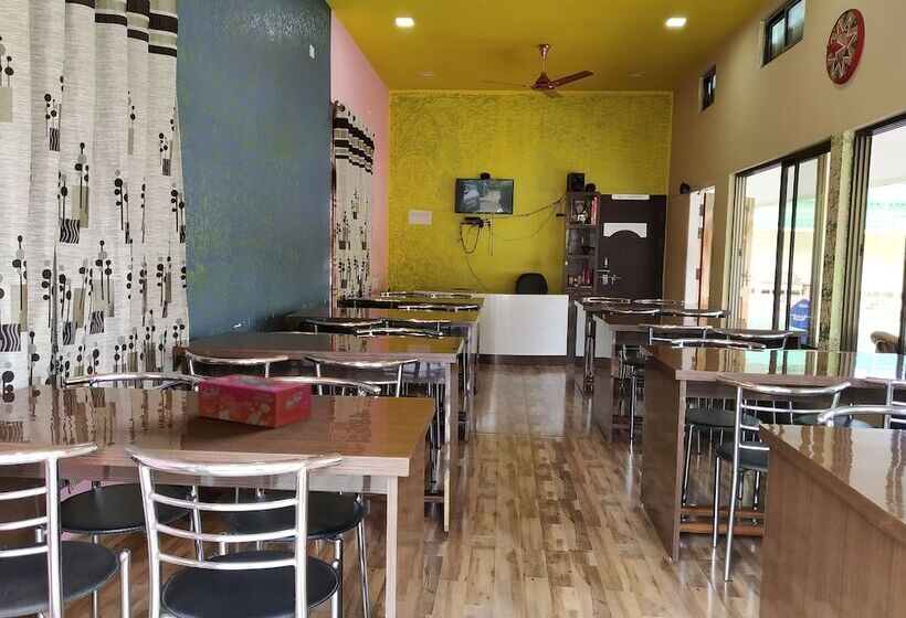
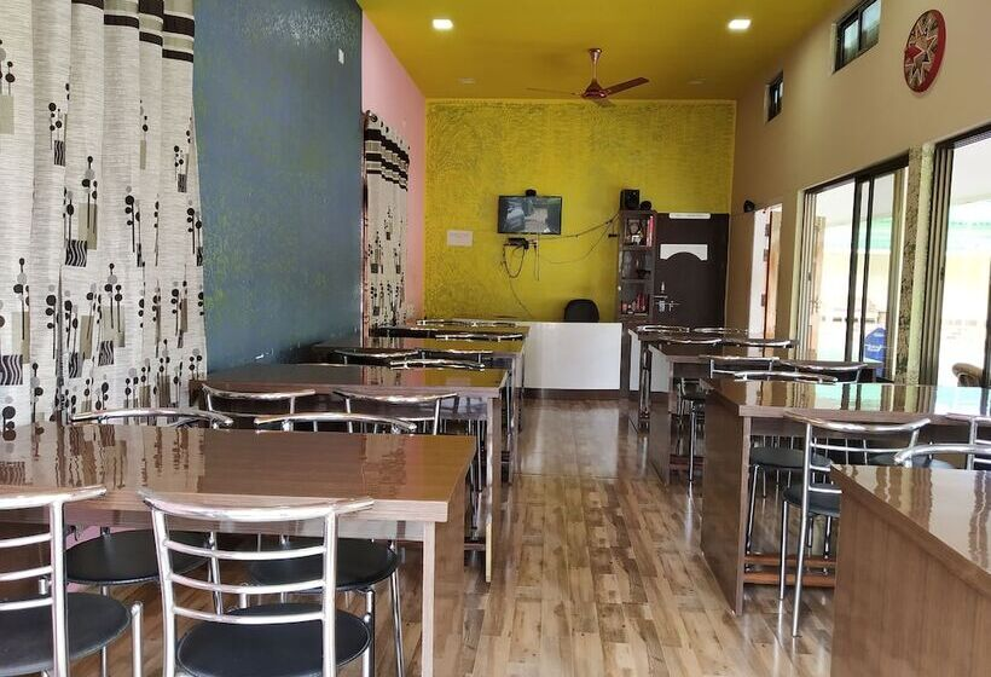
- tissue box (254, 398)
